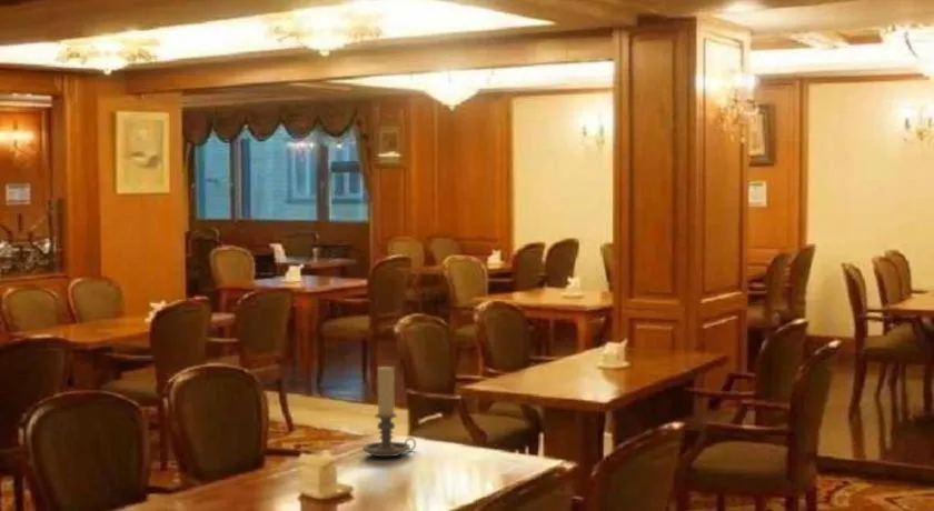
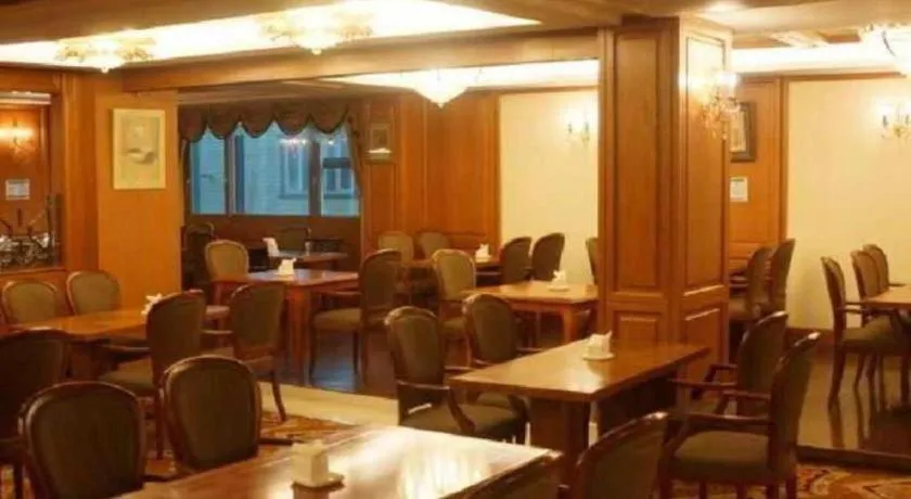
- candle holder (390, 409)
